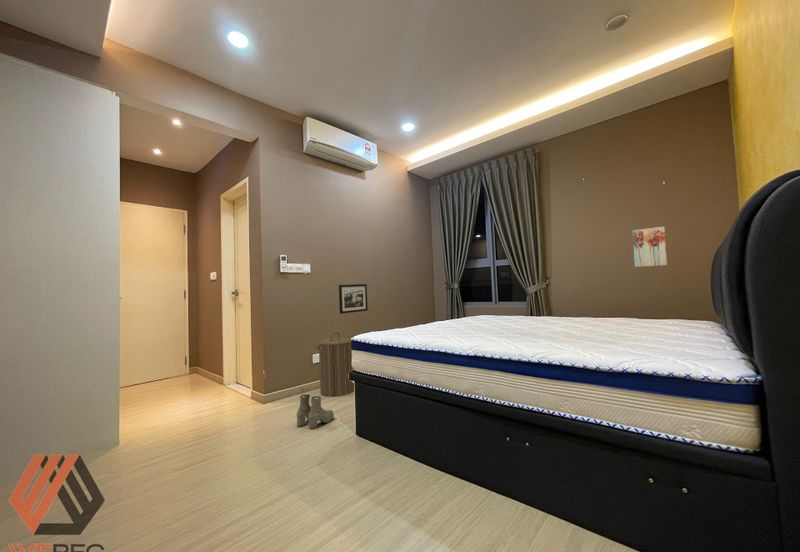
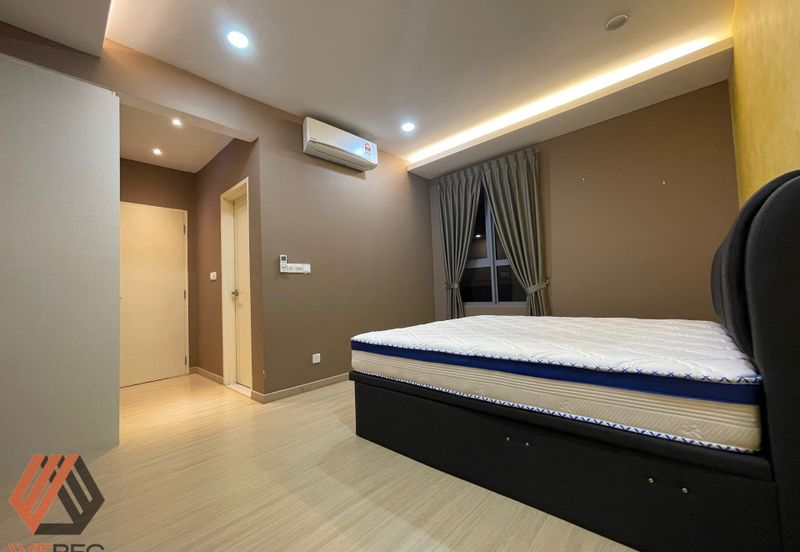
- picture frame (353, 298)
- laundry hamper (337, 361)
- boots (315, 407)
- wall art (649, 247)
